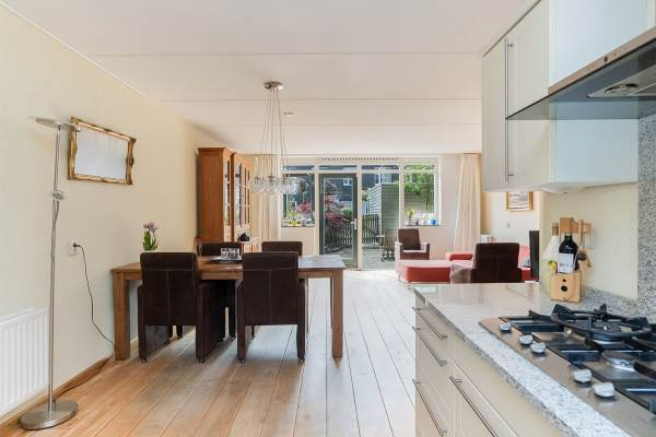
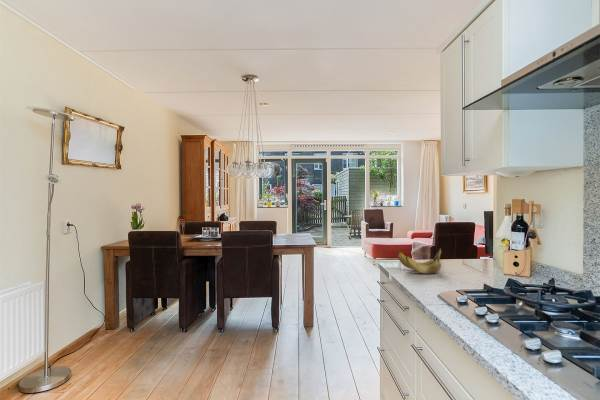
+ banana (416, 262)
